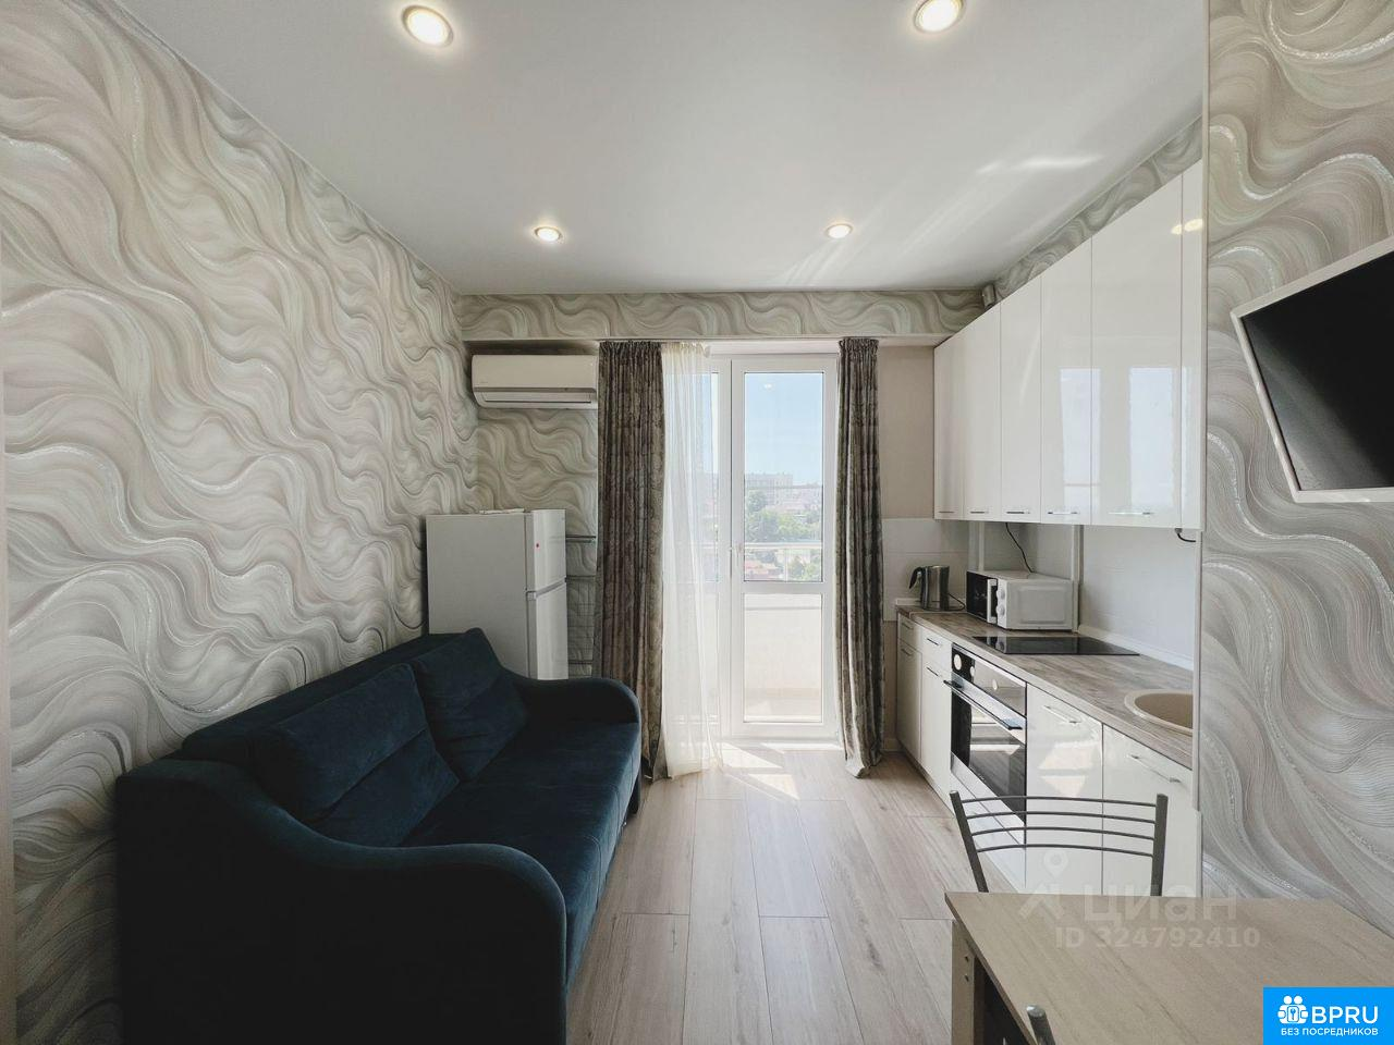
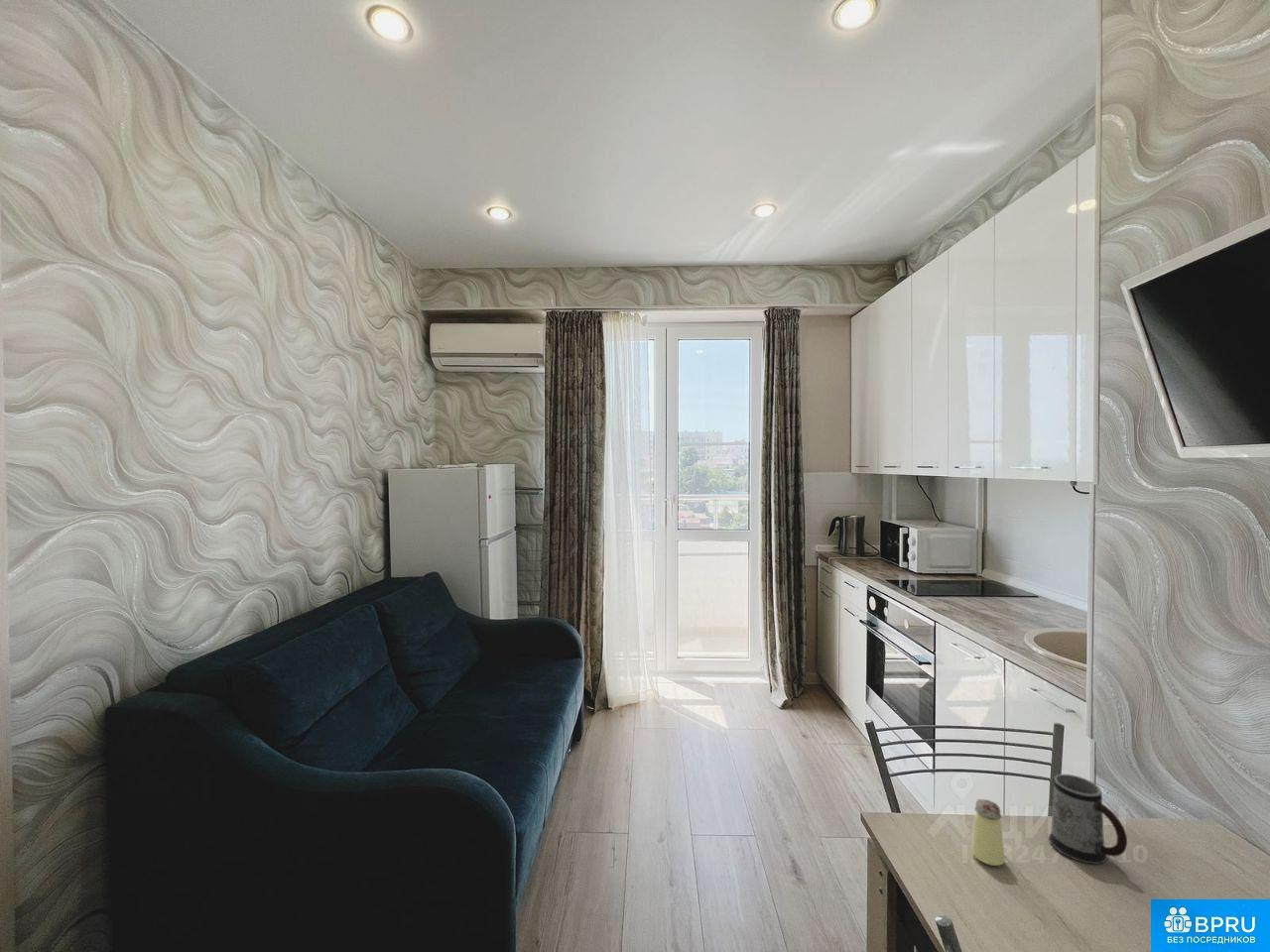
+ saltshaker (987, 830)
+ mug (1087, 822)
